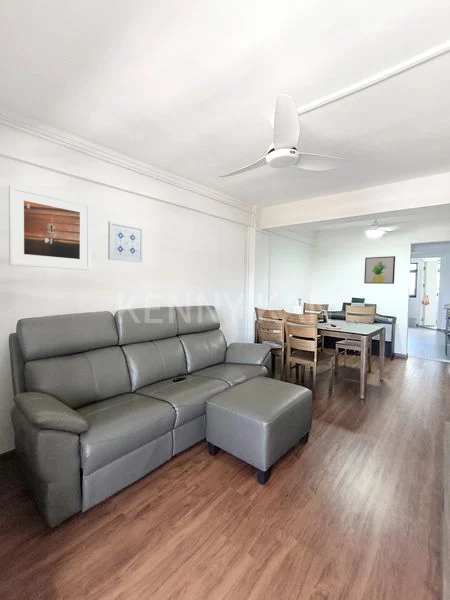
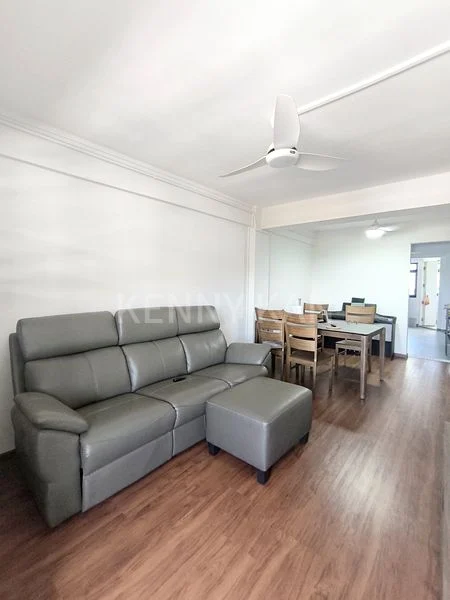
- wall art (126, 242)
- wall art (379, 270)
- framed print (53, 231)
